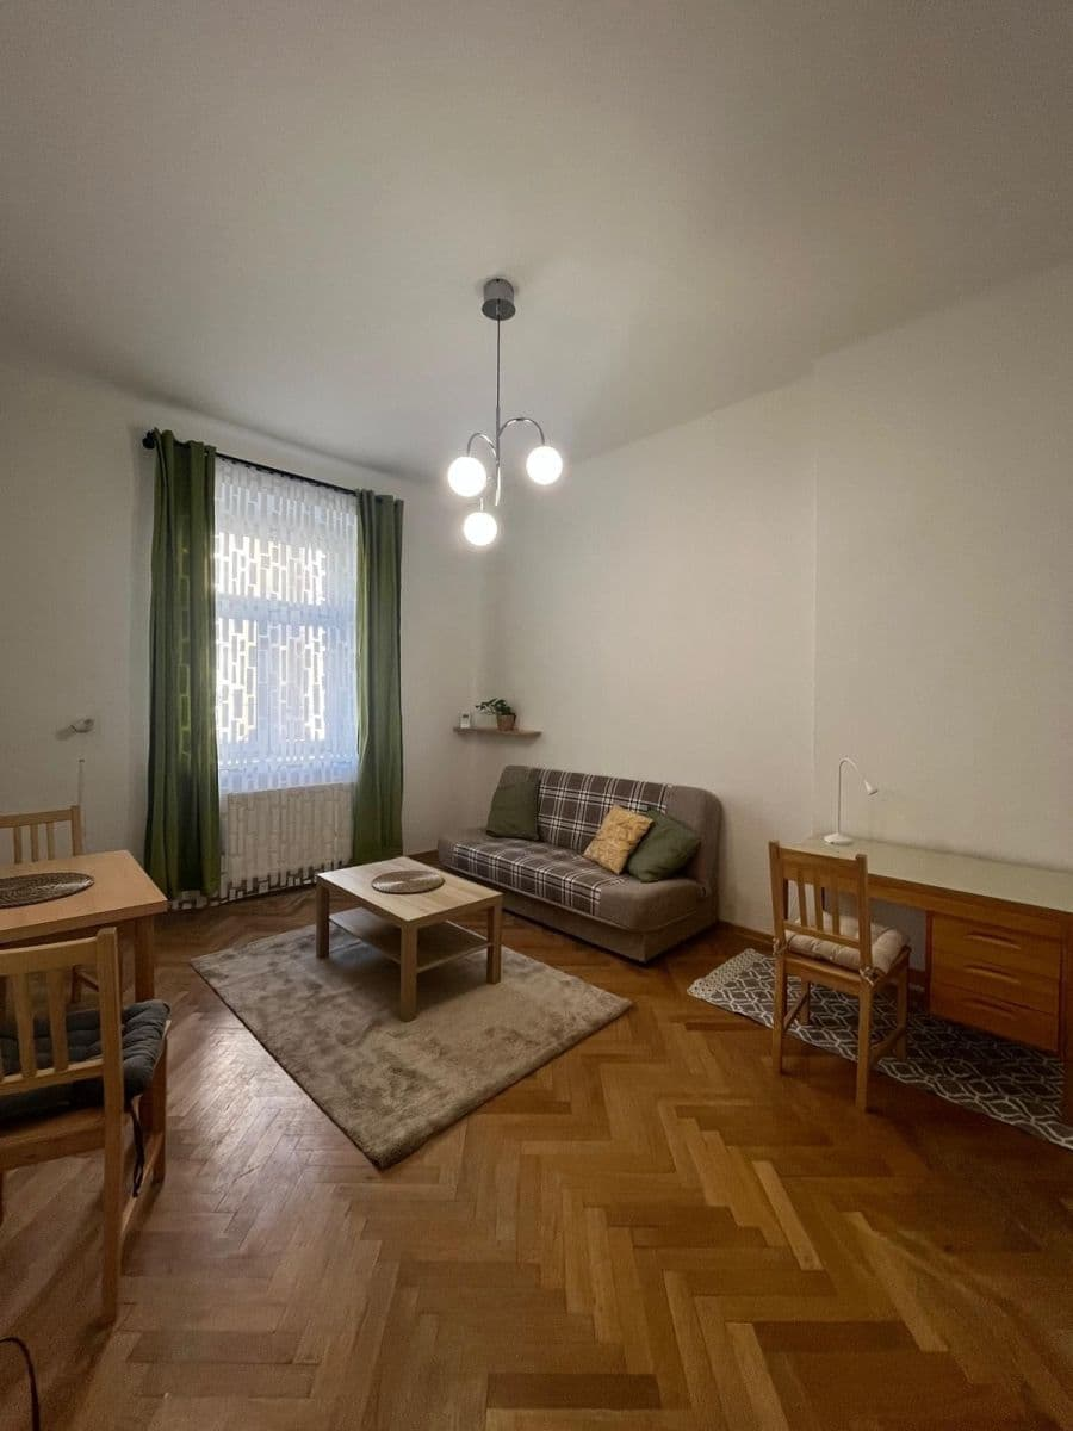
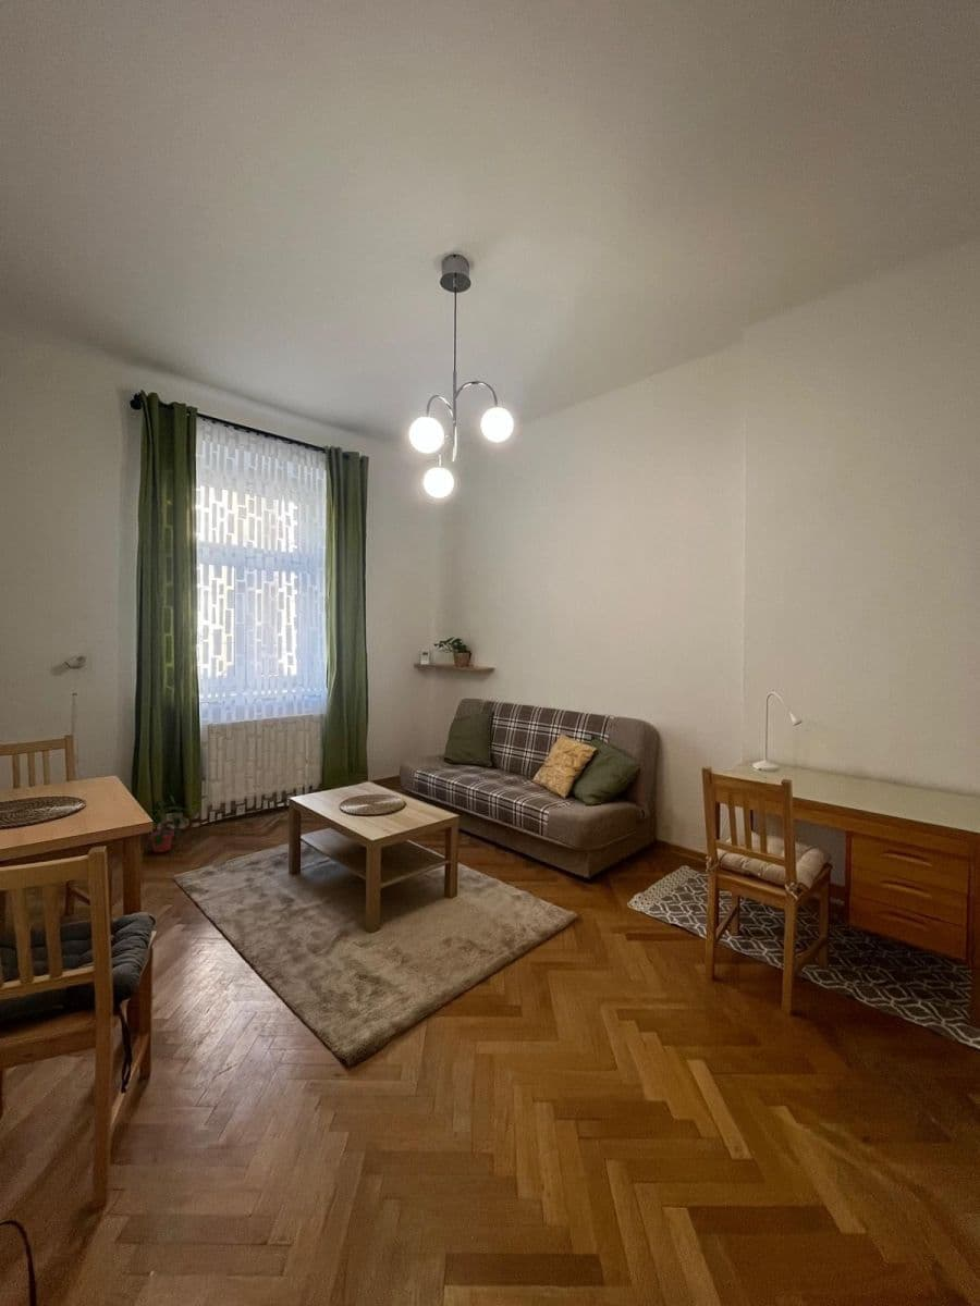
+ potted plant (163, 821)
